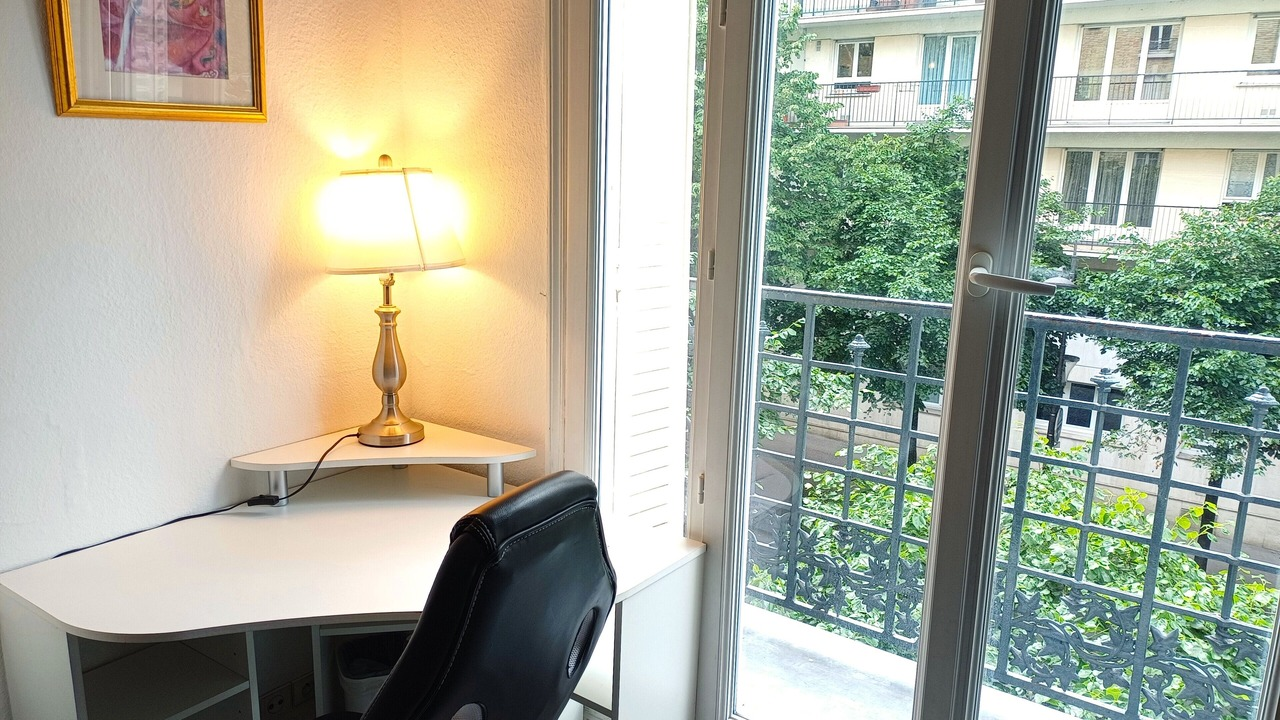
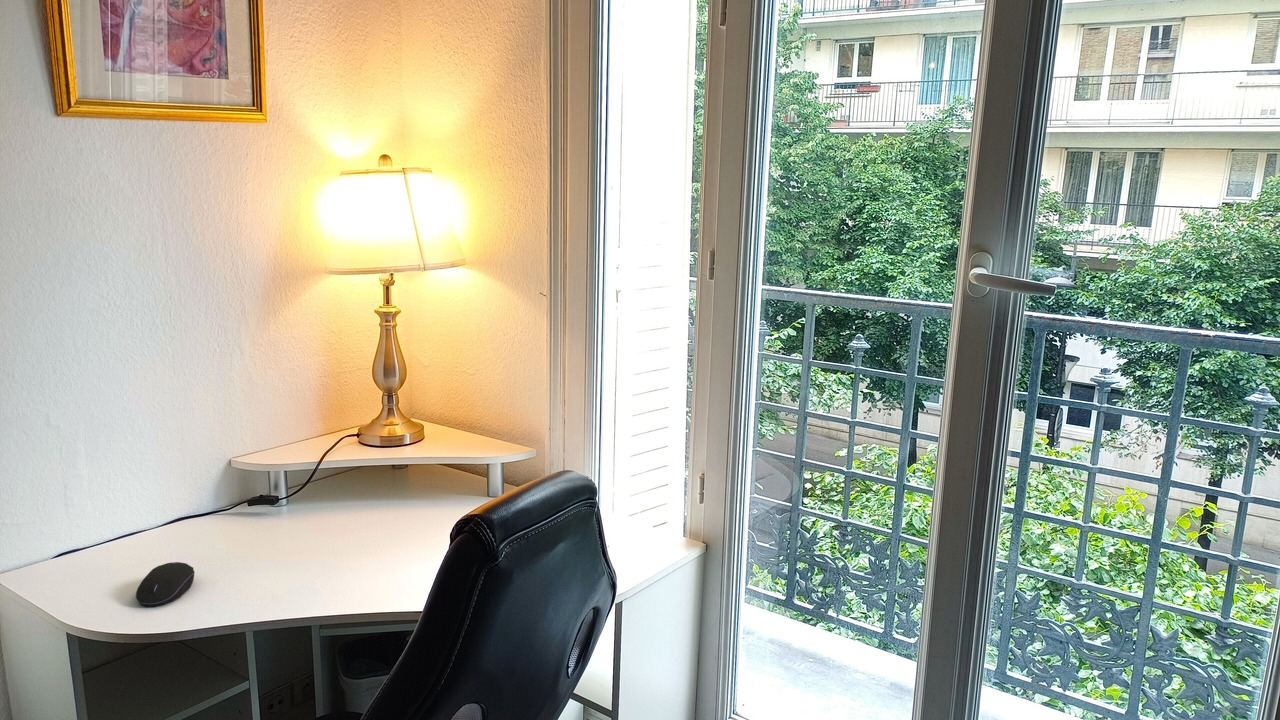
+ computer mouse (165, 580)
